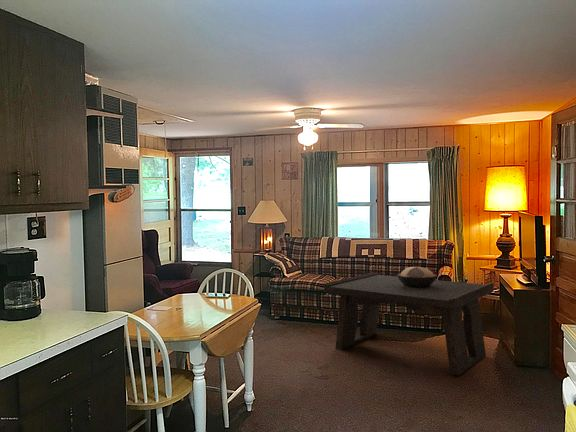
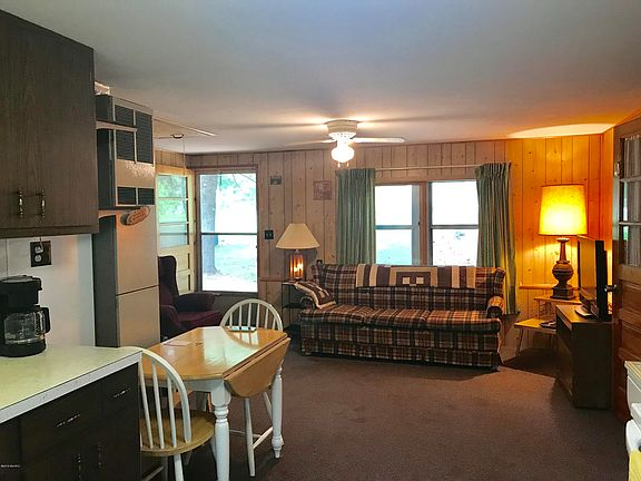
- decorative bowl (417, 275)
- coffee table (414, 312)
